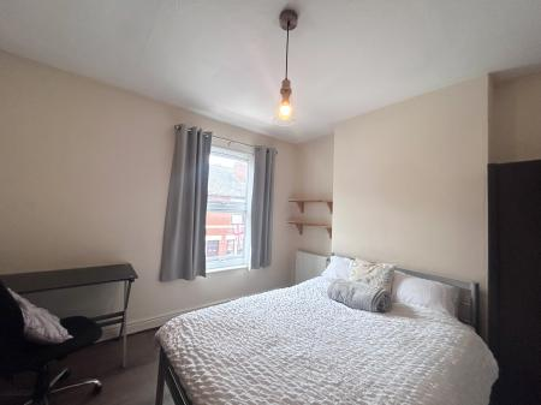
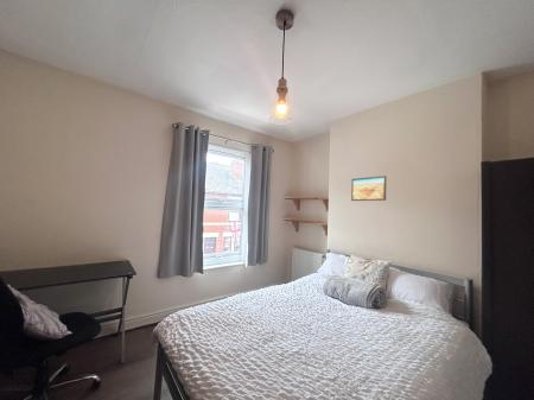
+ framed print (368, 189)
